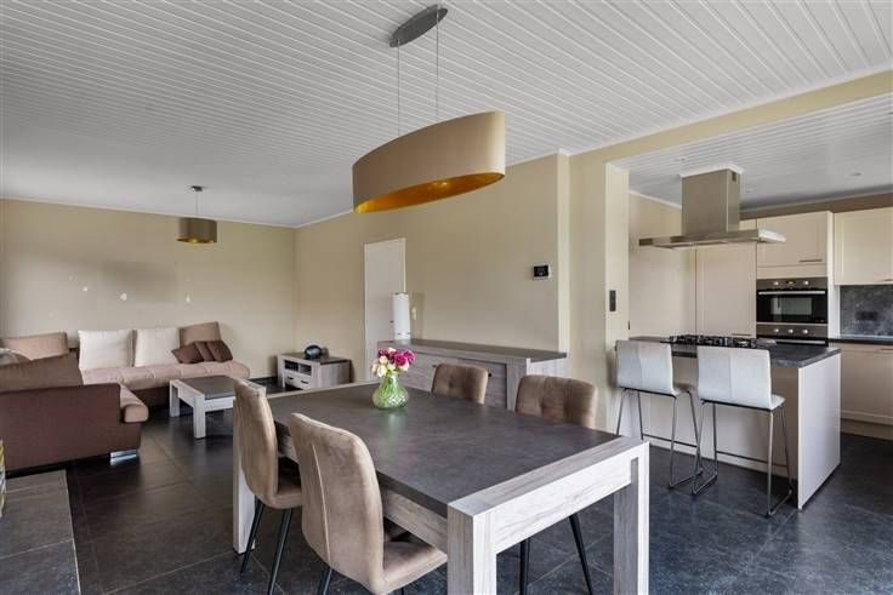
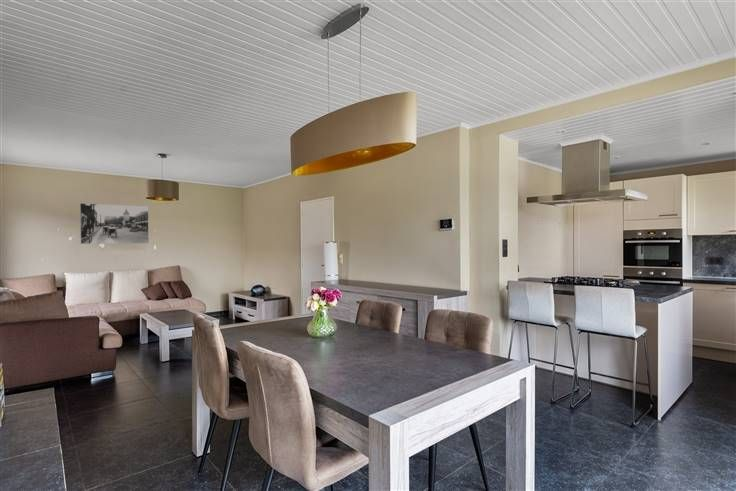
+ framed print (115, 224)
